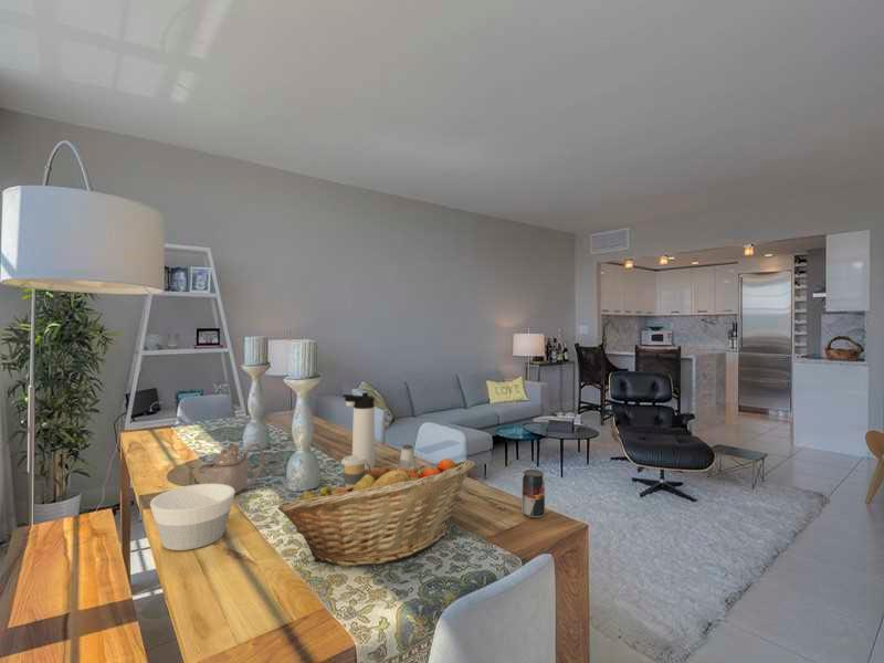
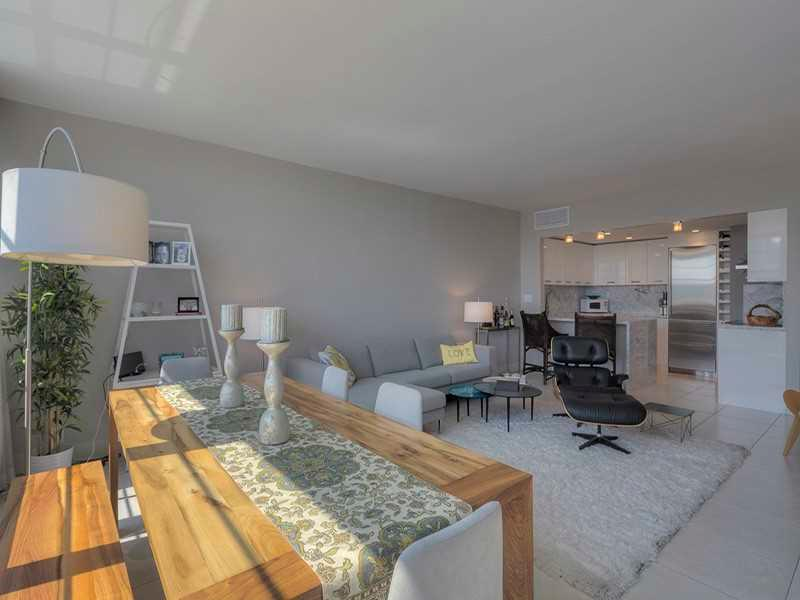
- teapot (232, 467)
- thermos bottle (358, 431)
- coffee cup (354, 475)
- fruit basket (382, 498)
- bowl (193, 516)
- saltshaker (407, 460)
- beverage can (533, 493)
